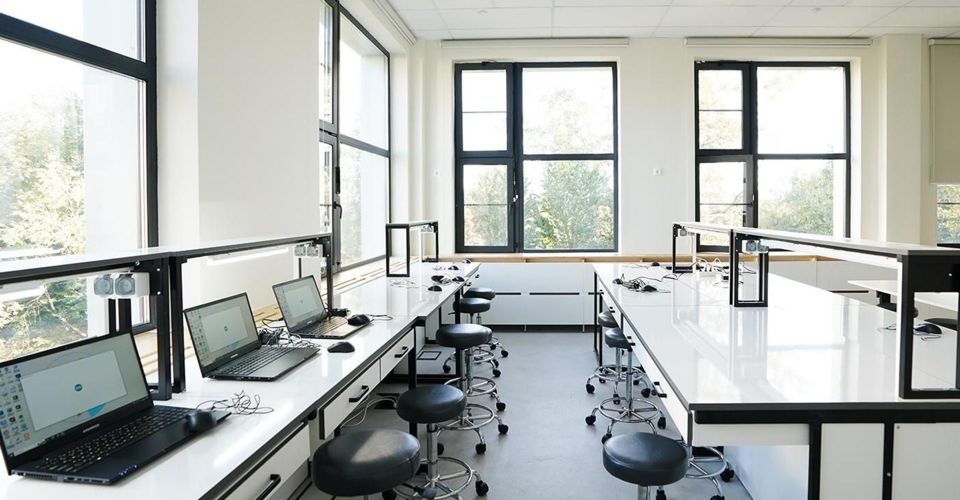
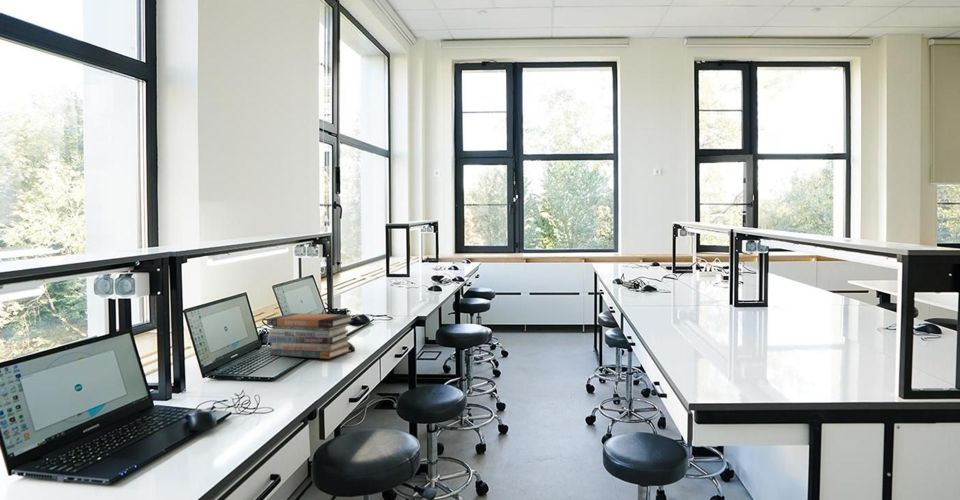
+ book stack (310, 334)
